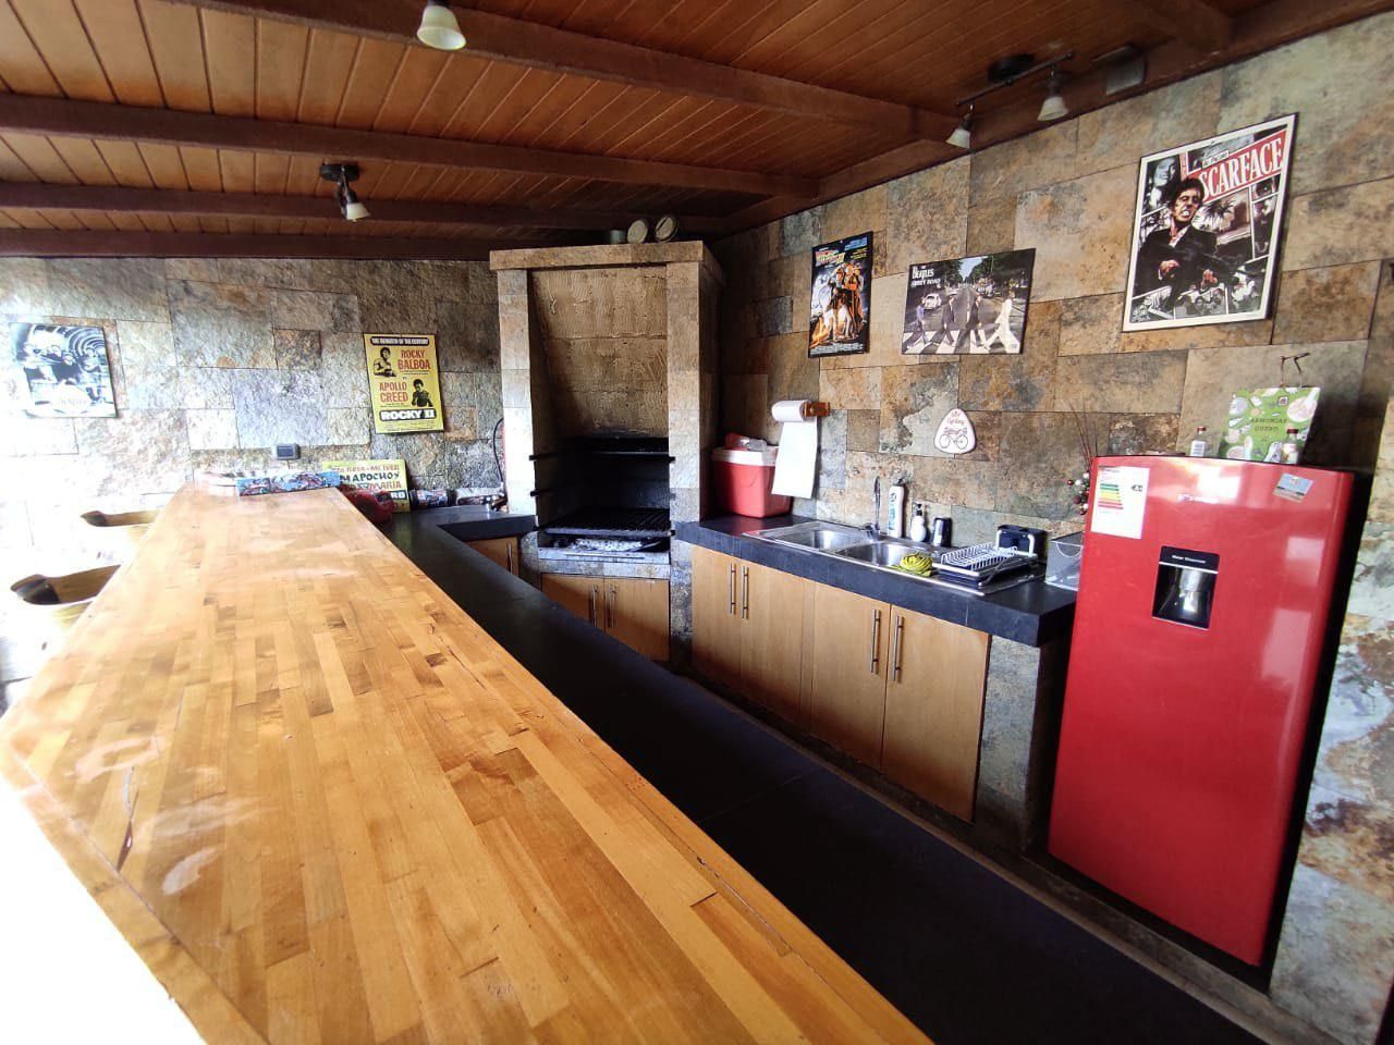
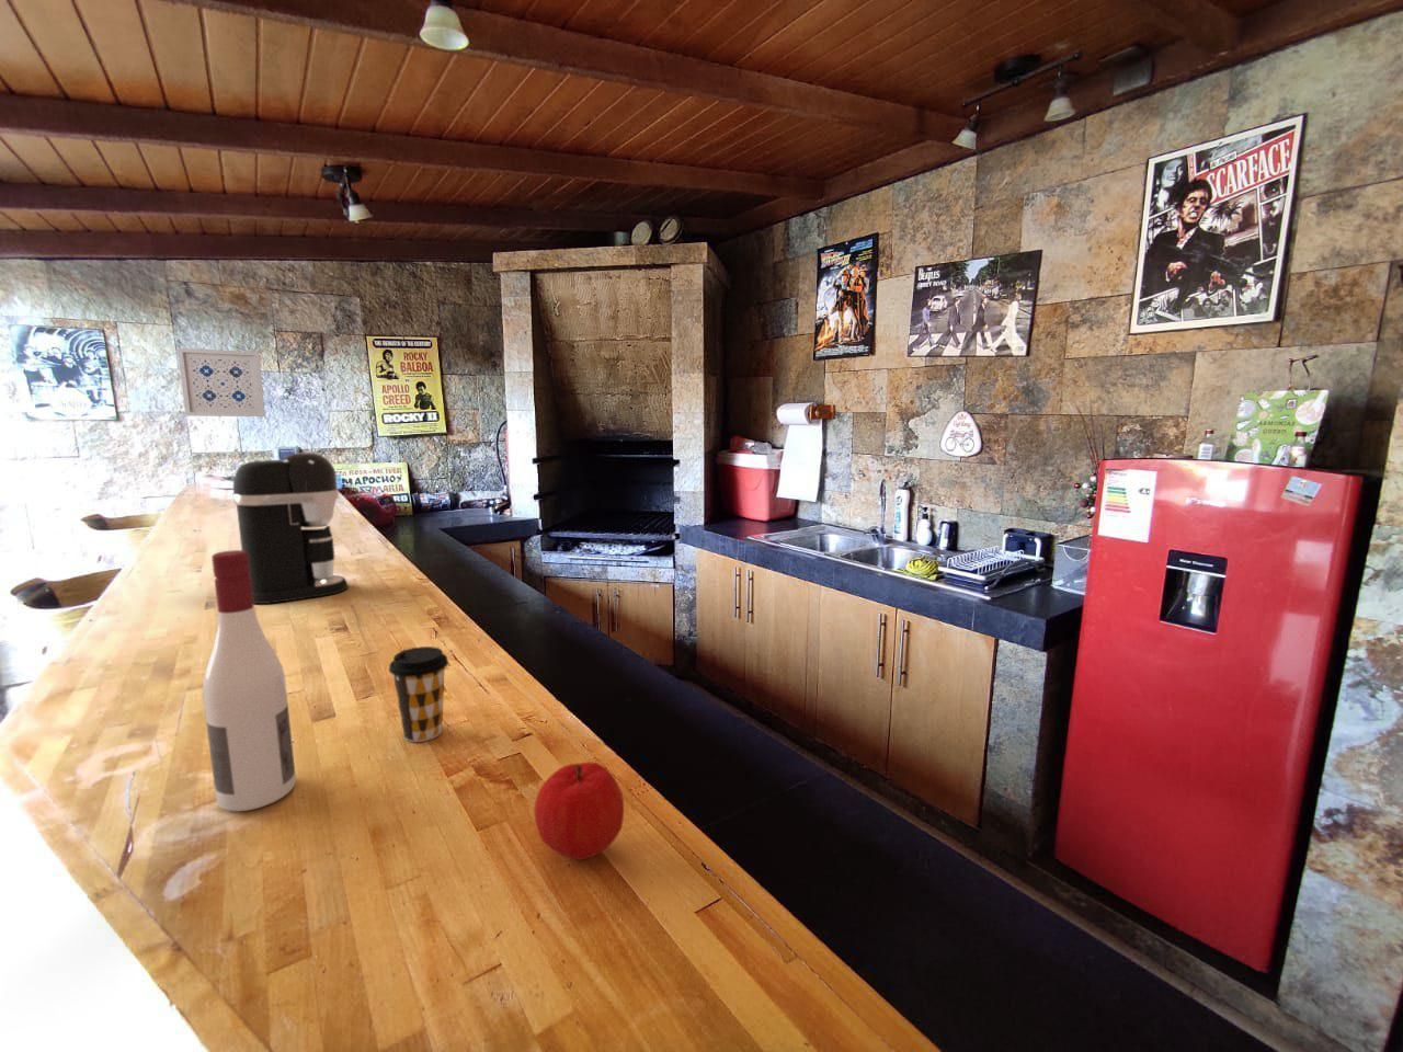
+ coffee cup (421, 694)
+ fruit (579, 809)
+ coffee maker (291, 524)
+ alcohol (243, 677)
+ wall art (222, 382)
